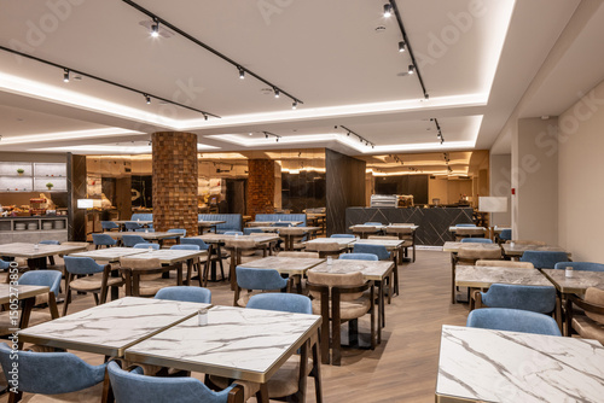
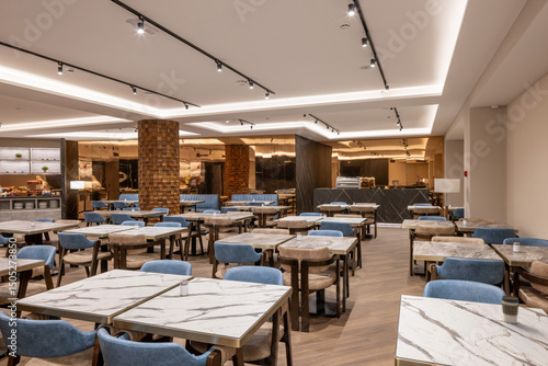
+ coffee cup (510, 309)
